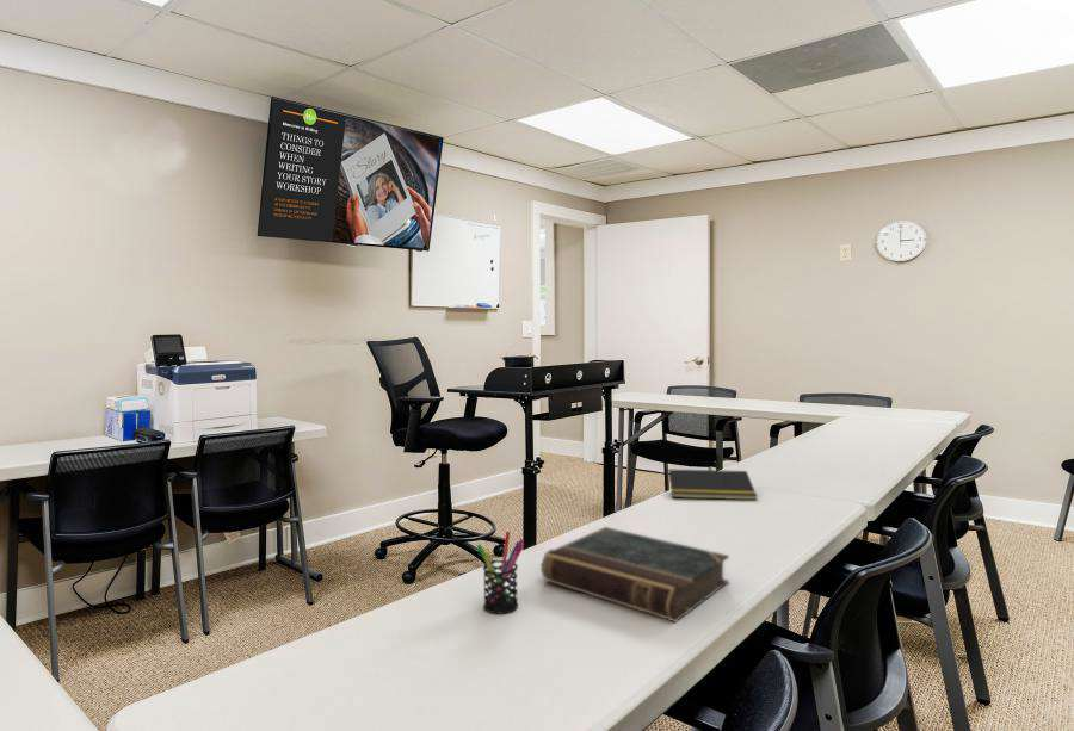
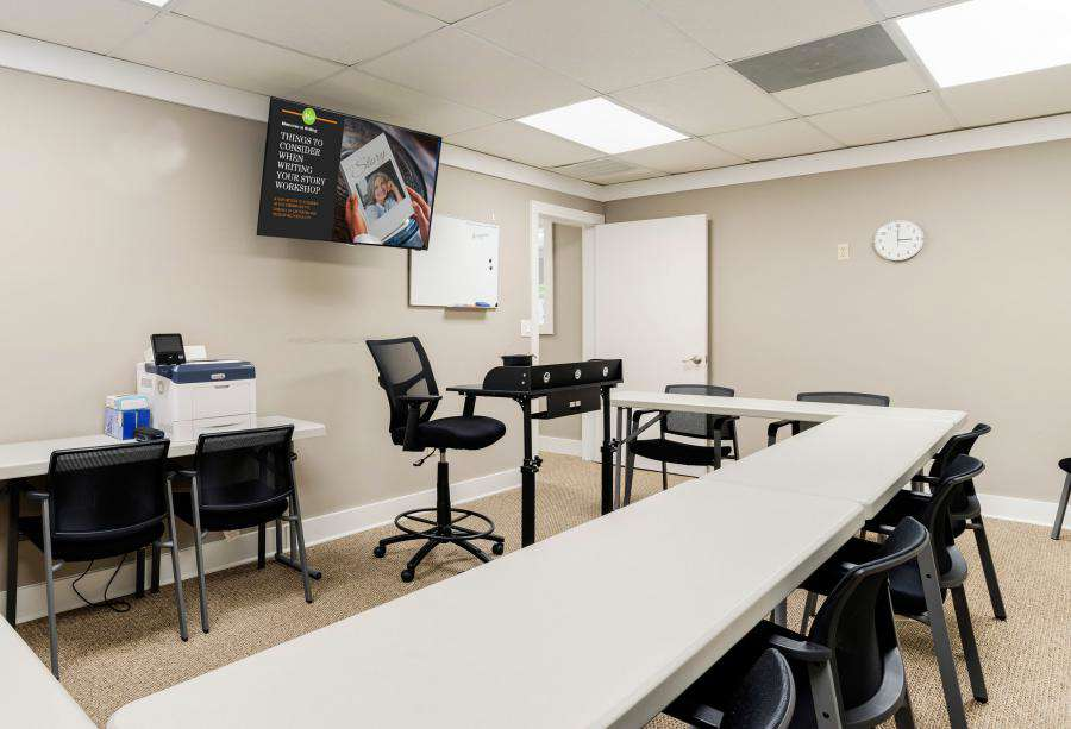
- book (634, 568)
- notepad (710, 483)
- pen holder (496, 569)
